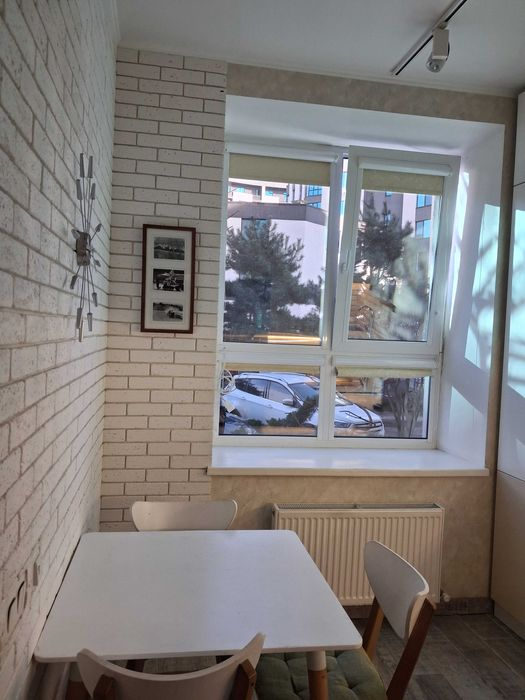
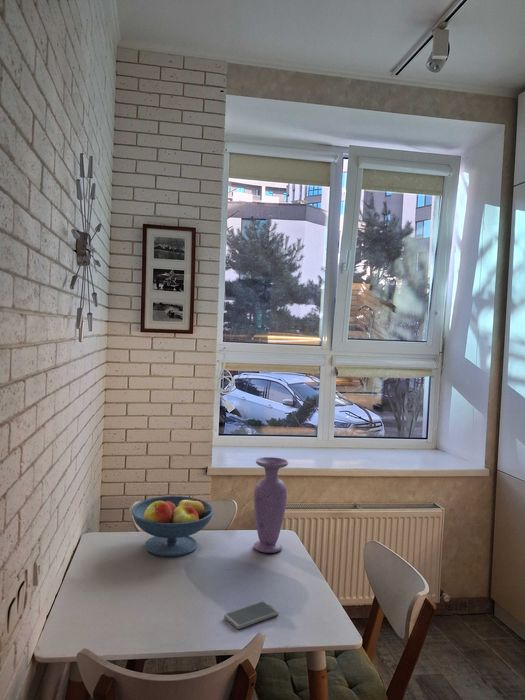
+ fruit bowl (172, 520)
+ vase (269, 503)
+ smartphone (251, 614)
